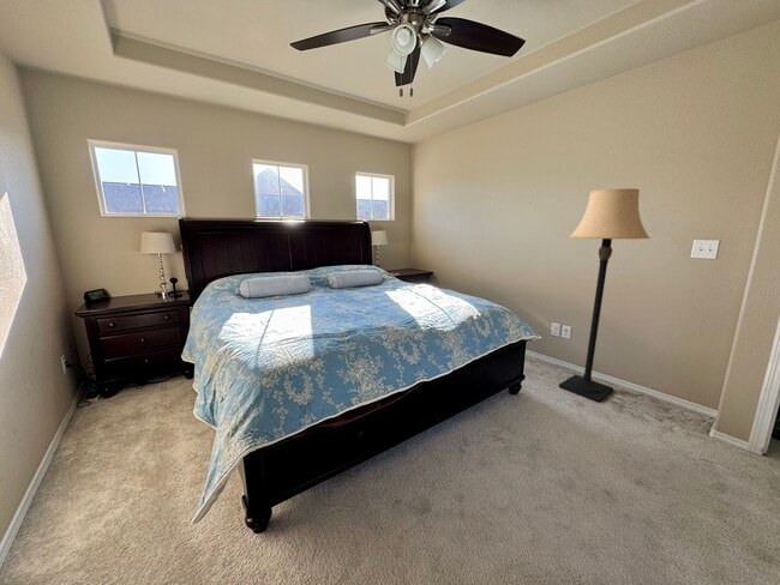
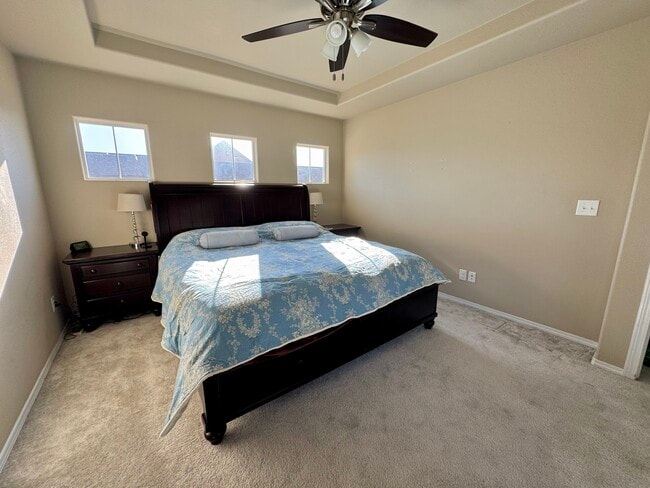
- lamp (599, 296)
